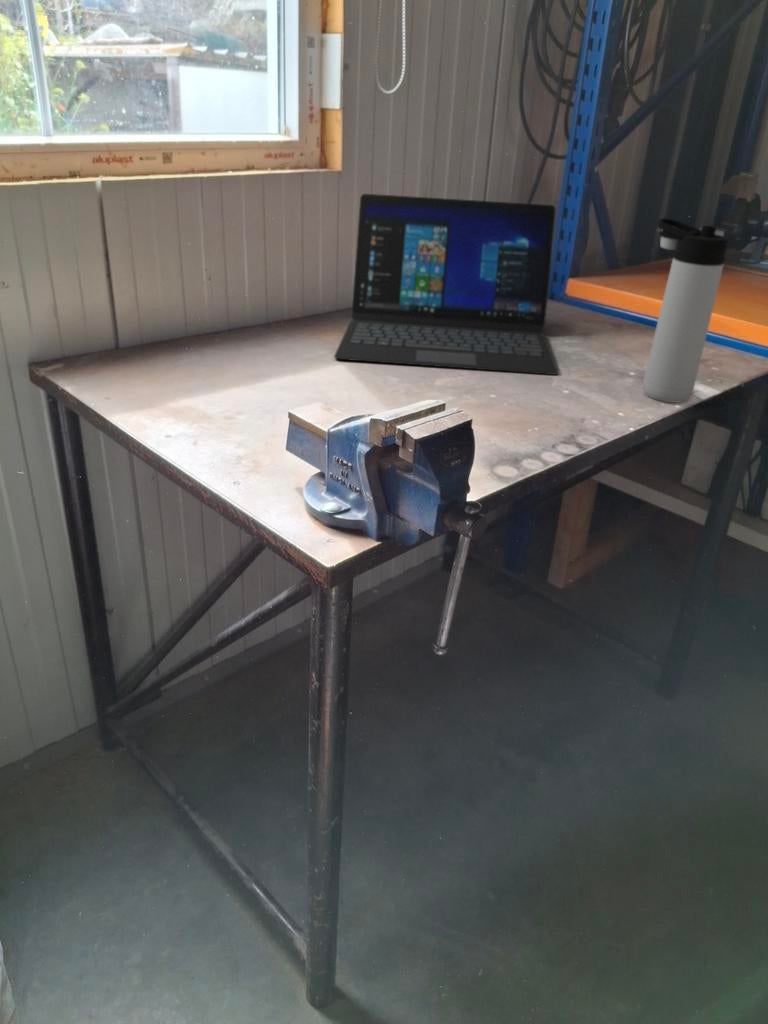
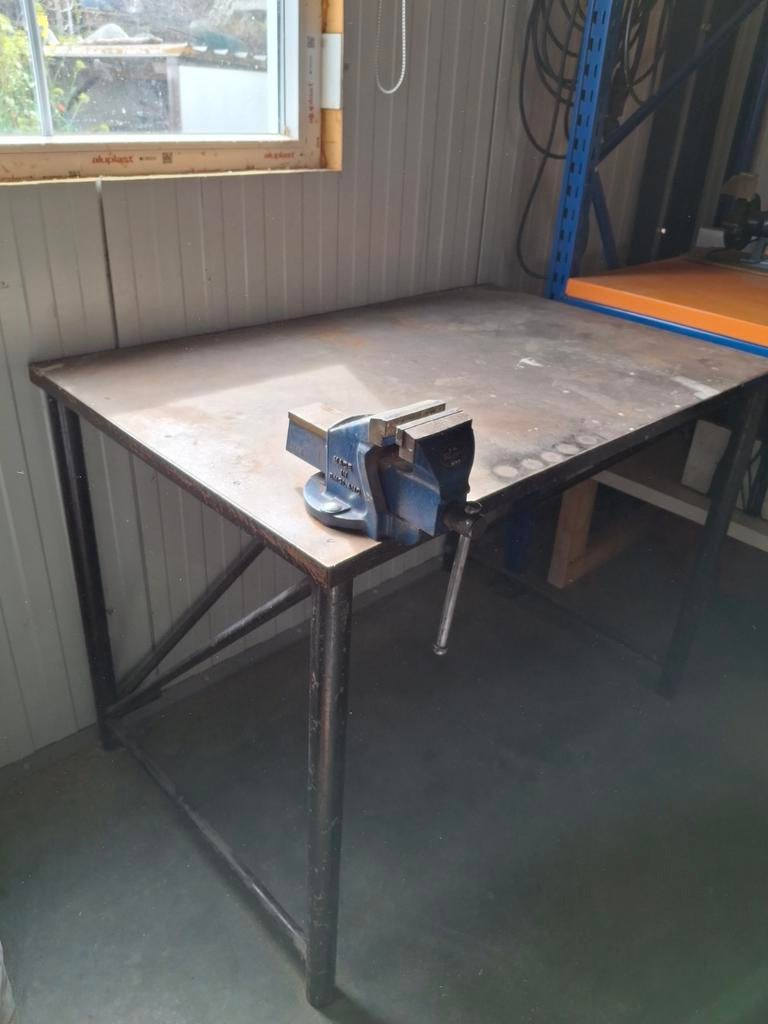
- laptop (451, 277)
- thermos bottle (674, 312)
